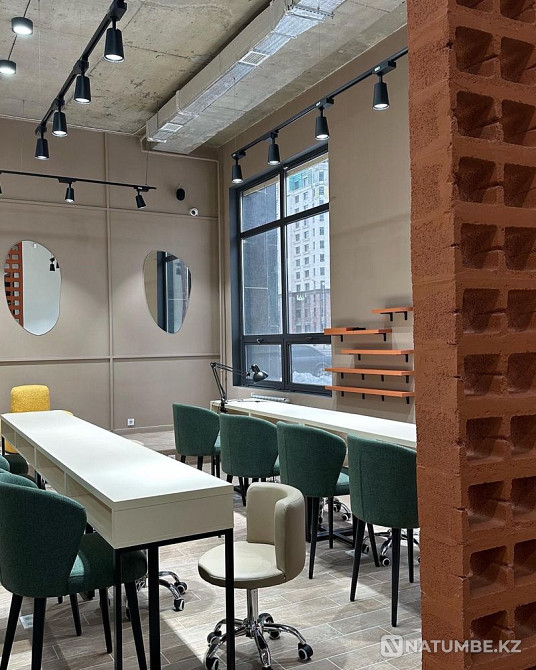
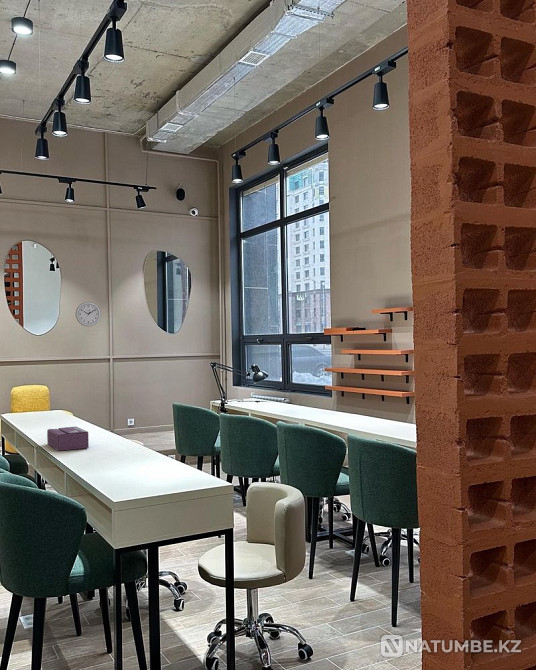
+ tissue box (67, 438)
+ wall clock (88, 314)
